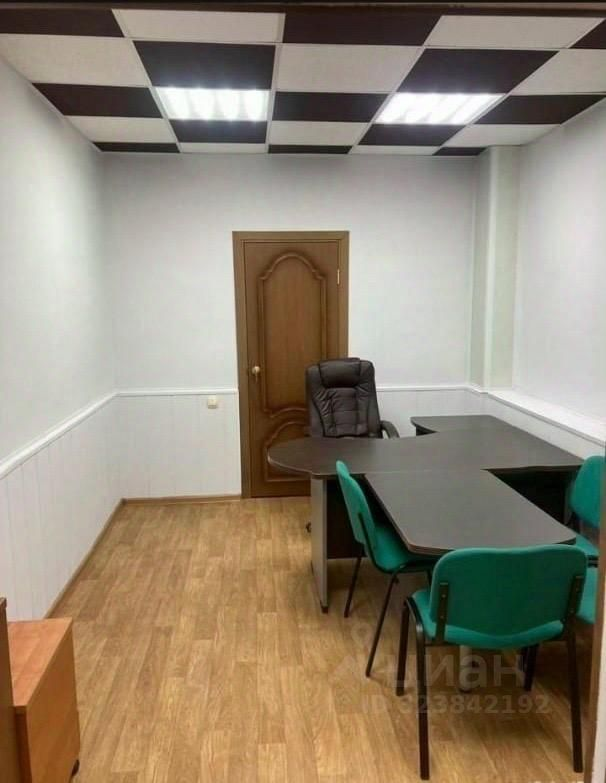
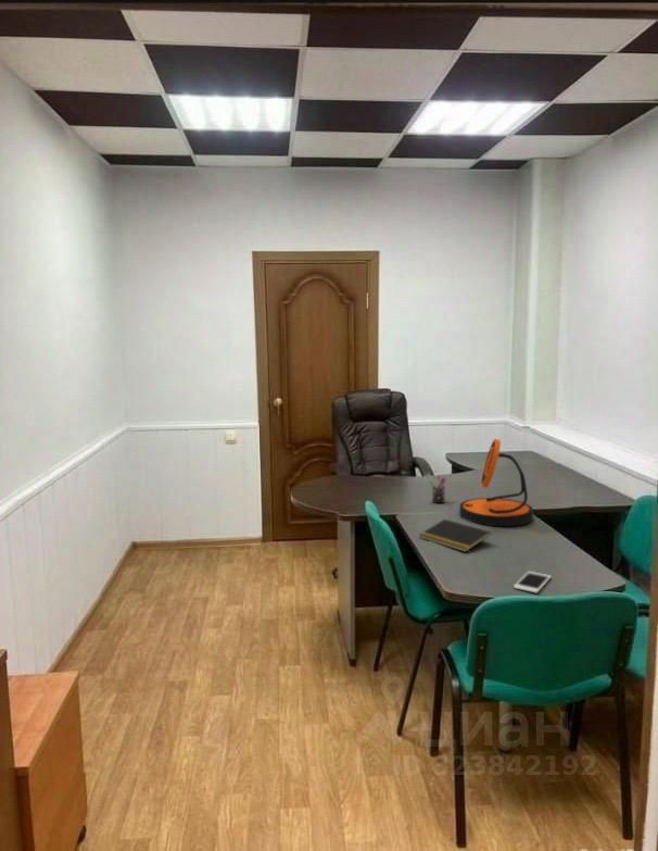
+ cell phone (532, 581)
+ notepad (454, 534)
+ desk lamp (492, 476)
+ pen holder (436, 488)
